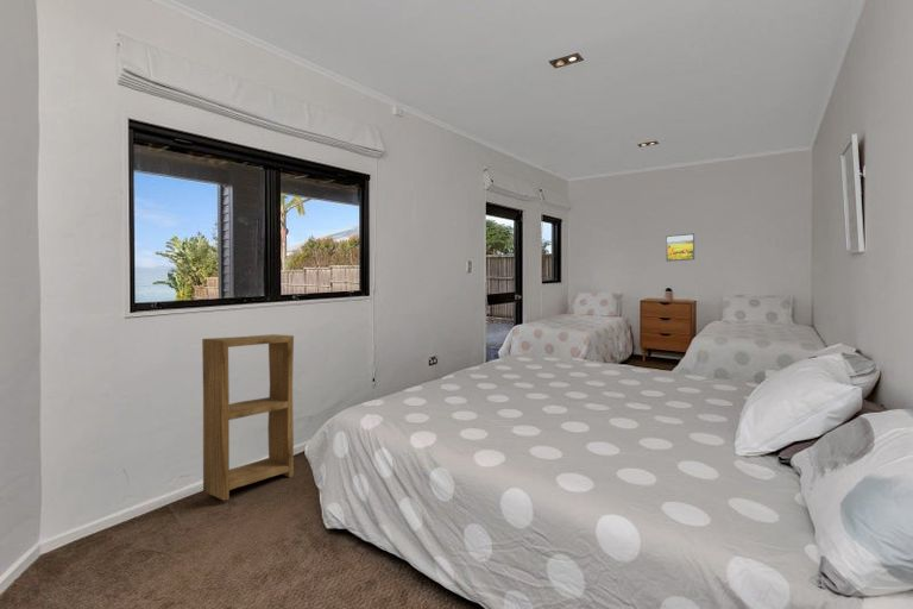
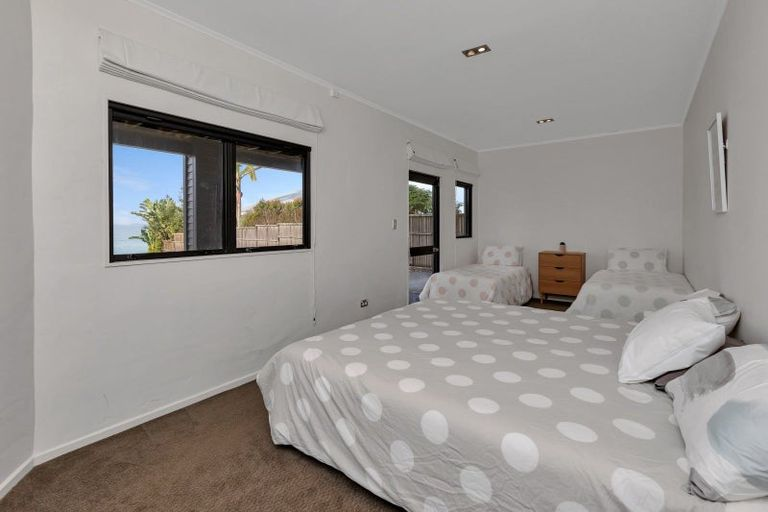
- shelving unit (250, 410)
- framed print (680, 247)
